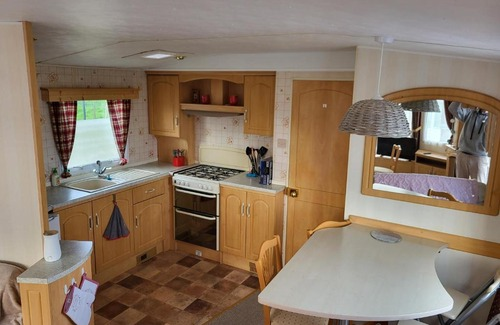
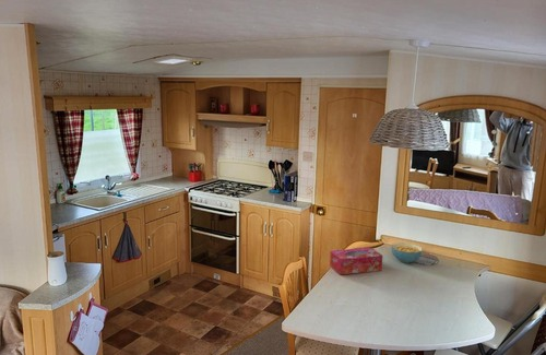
+ cereal bowl (406, 253)
+ tissue box (355, 260)
